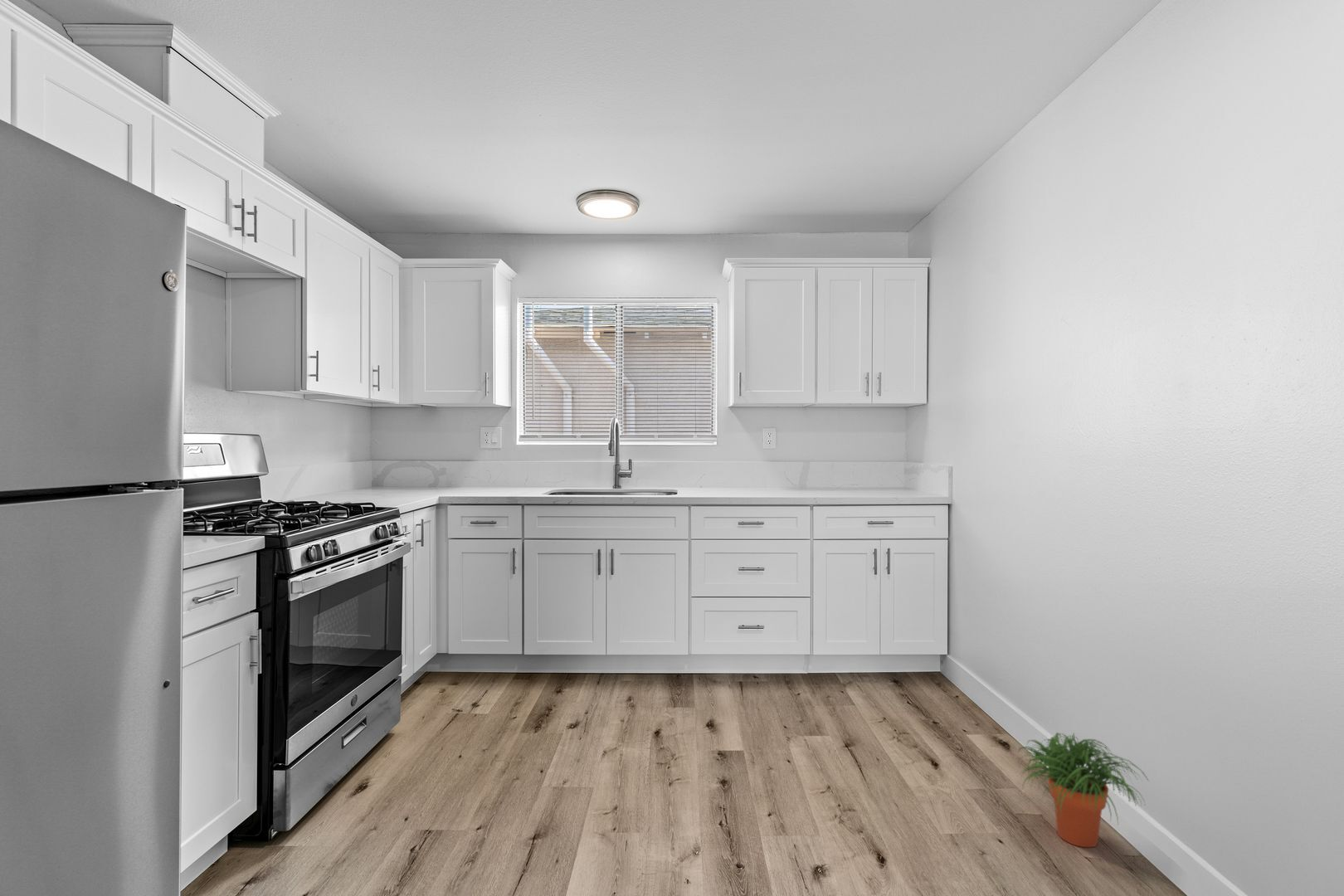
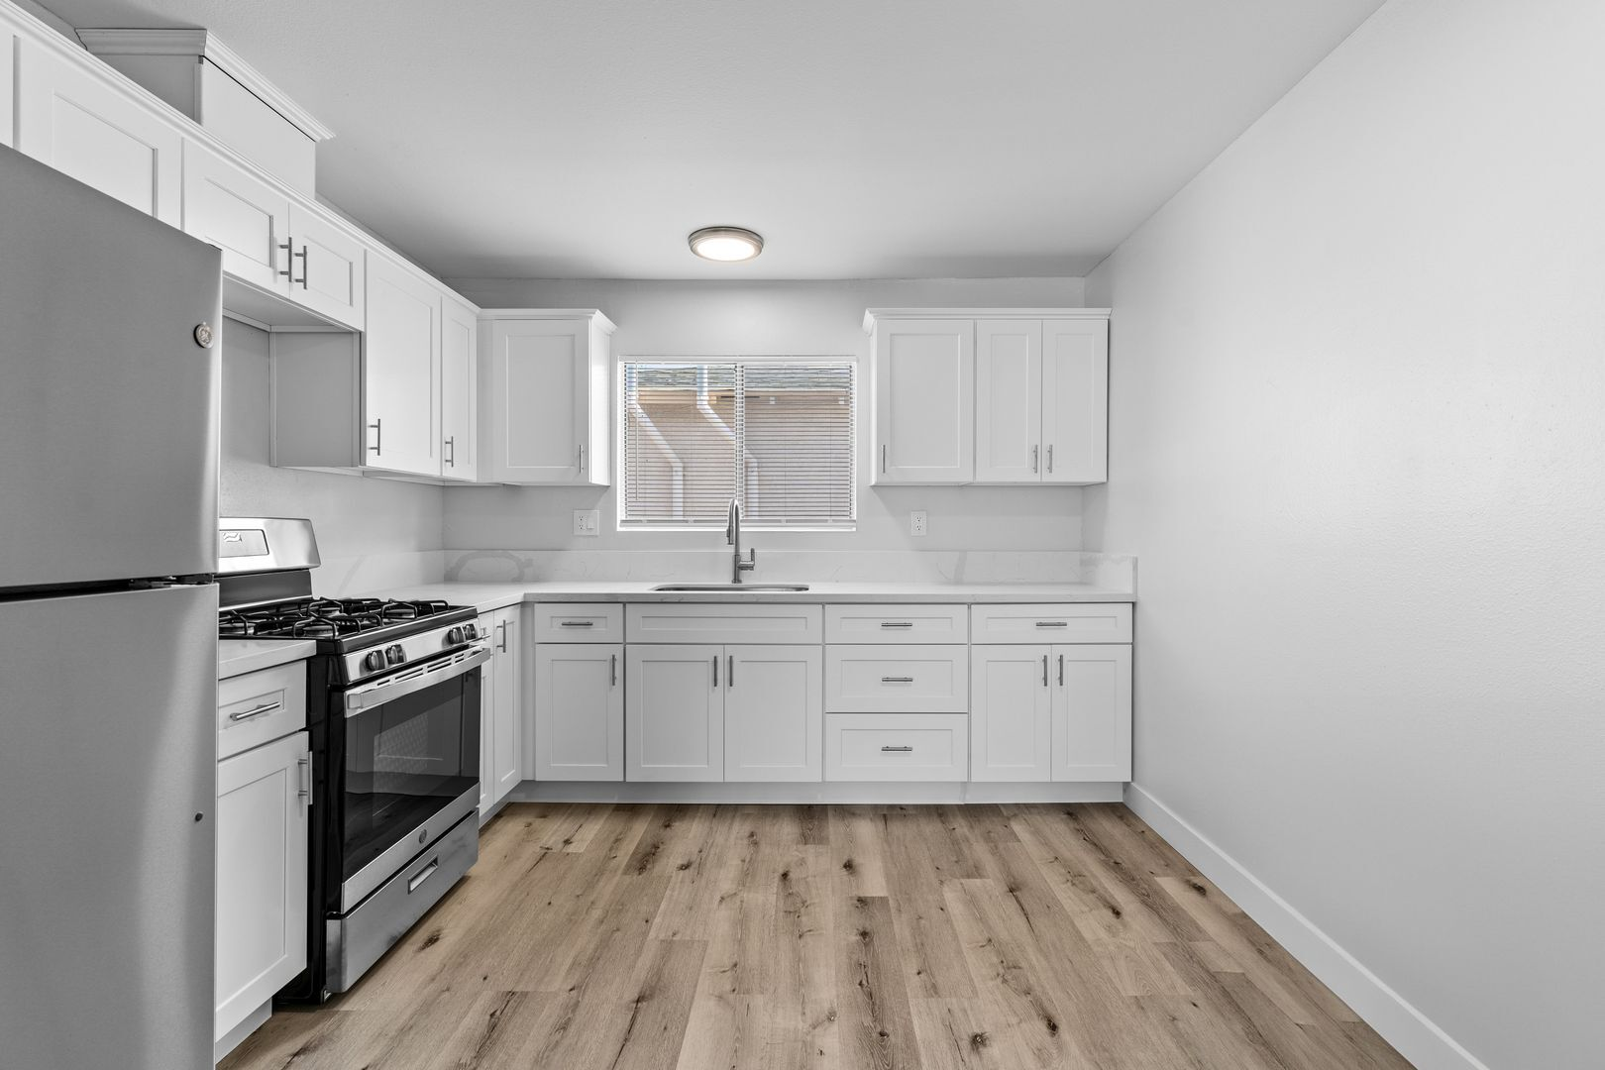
- potted plant (1075, 788)
